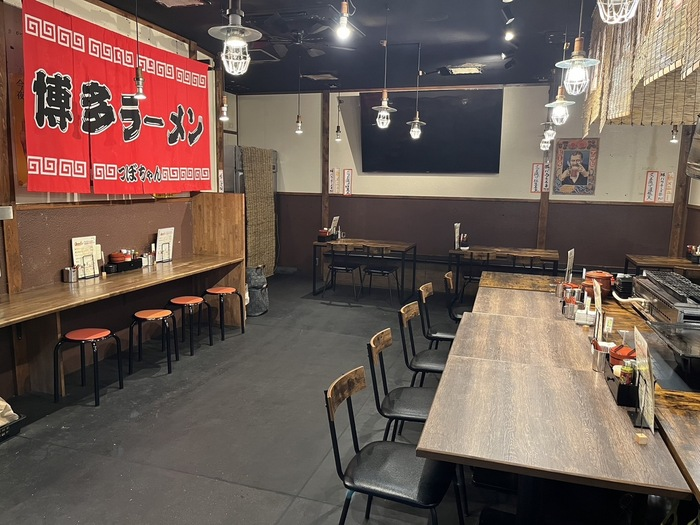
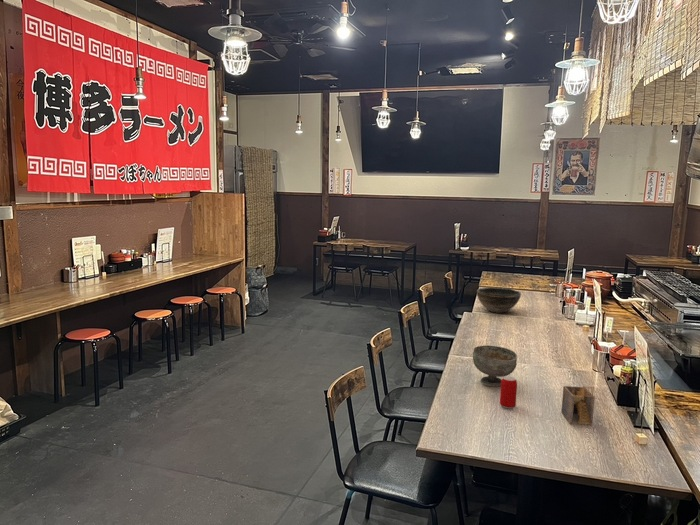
+ napkin holder (578, 400)
+ bowl (498, 300)
+ beverage can (508, 392)
+ bowl (494, 367)
